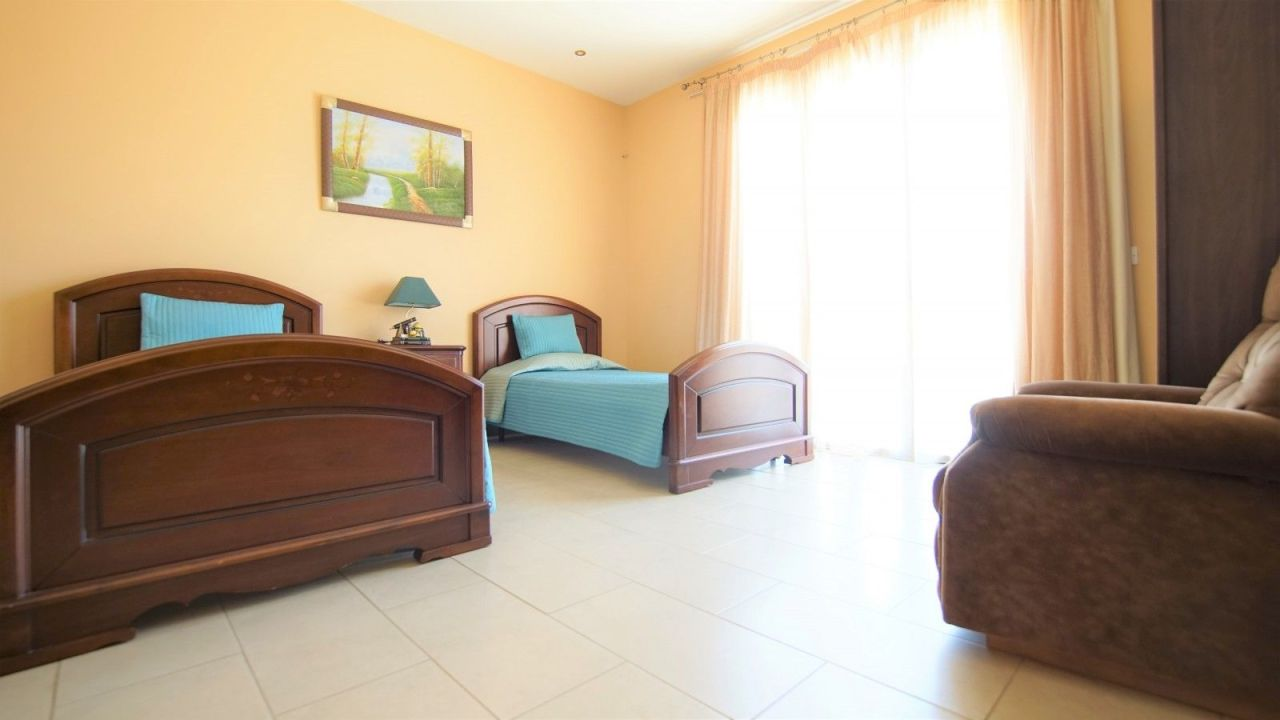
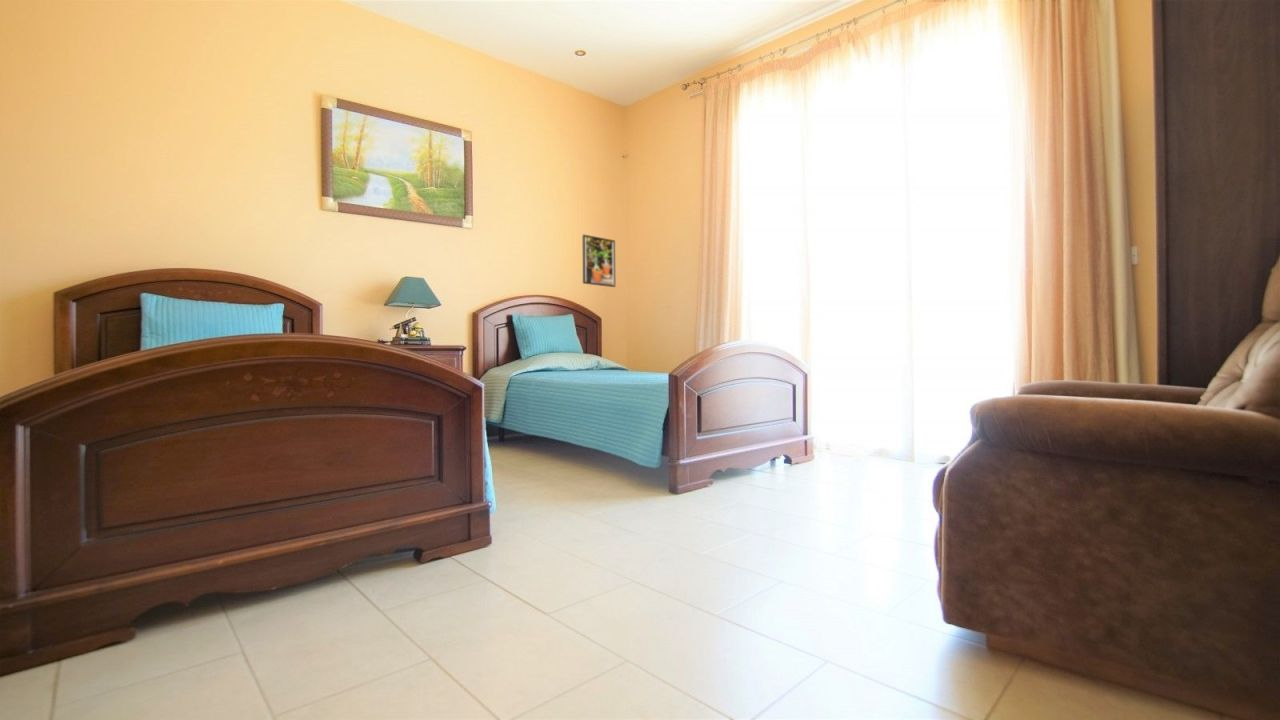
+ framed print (599, 261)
